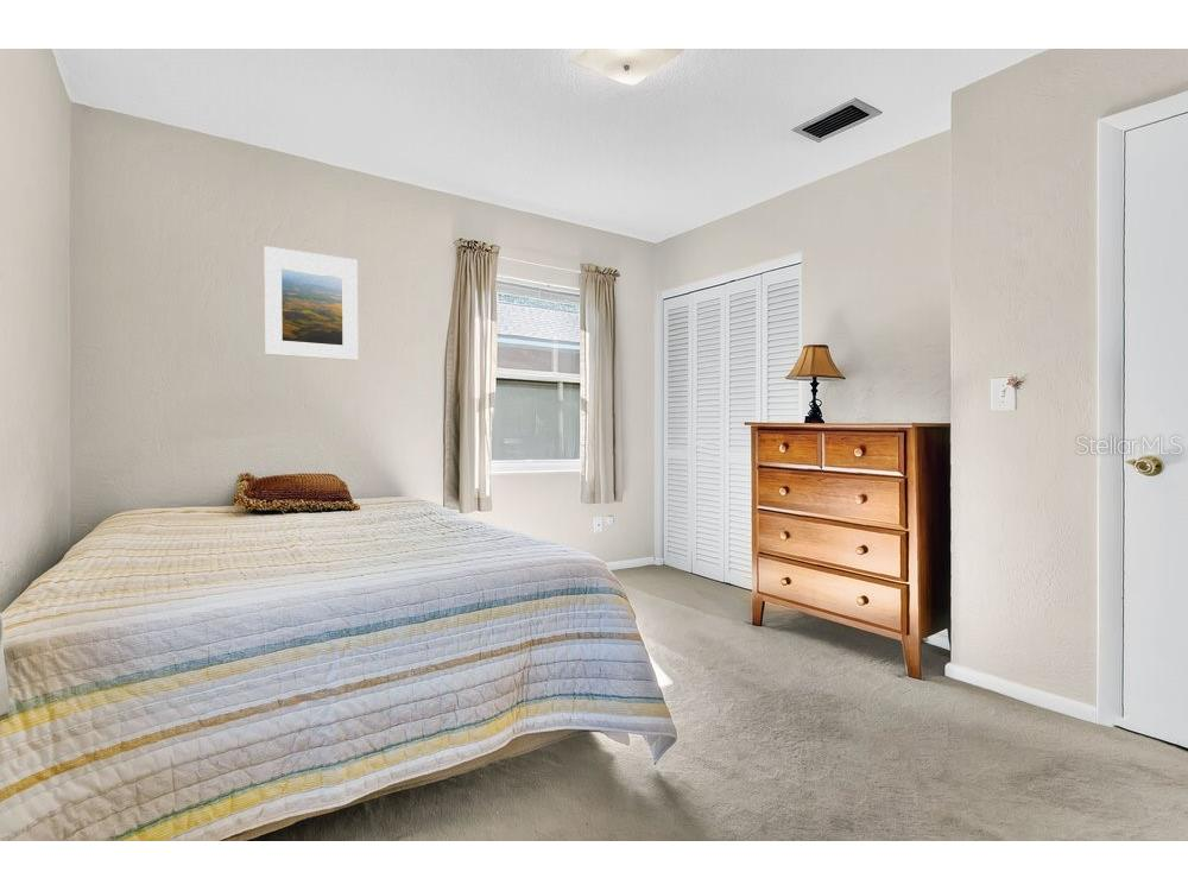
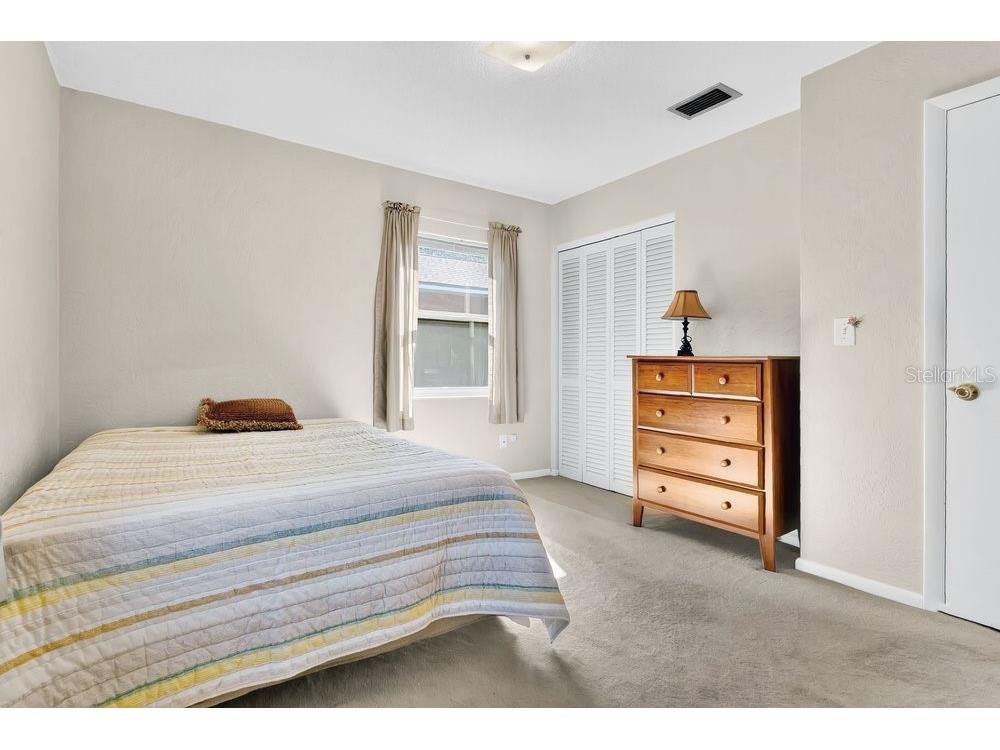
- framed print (312, 305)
